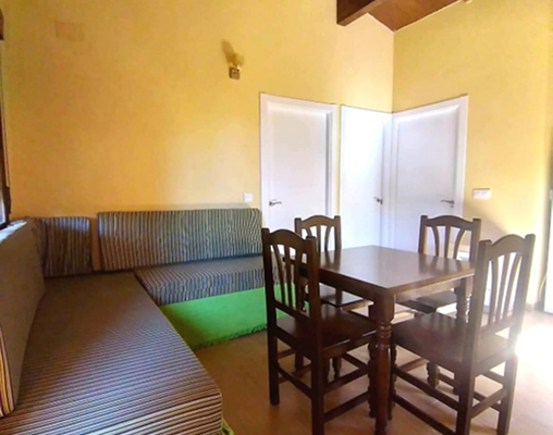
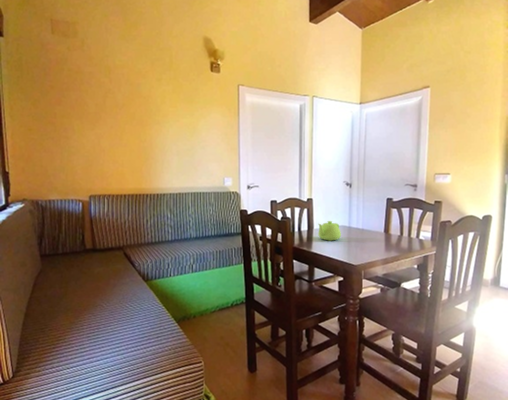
+ teapot (328, 230)
